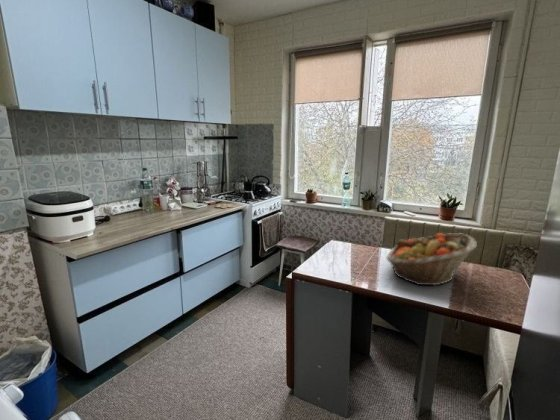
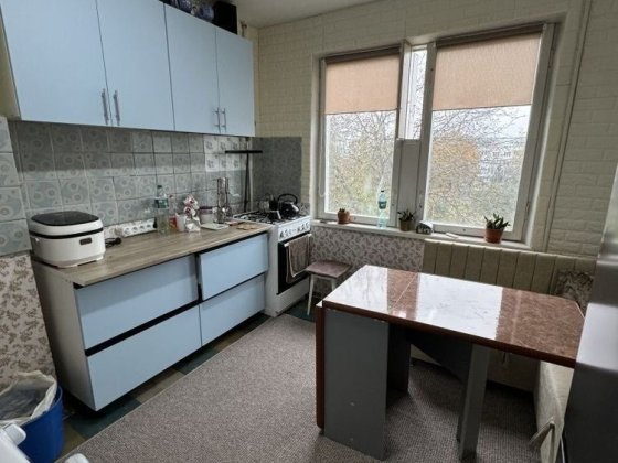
- fruit basket (428, 254)
